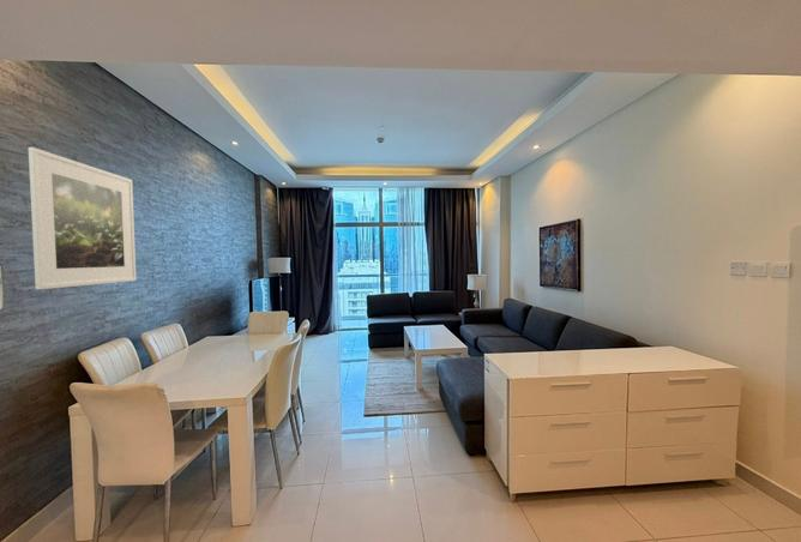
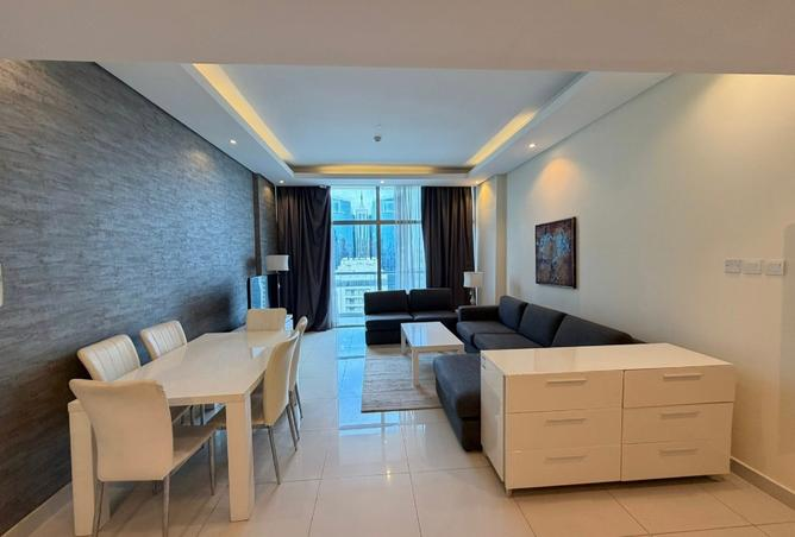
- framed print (91, 225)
